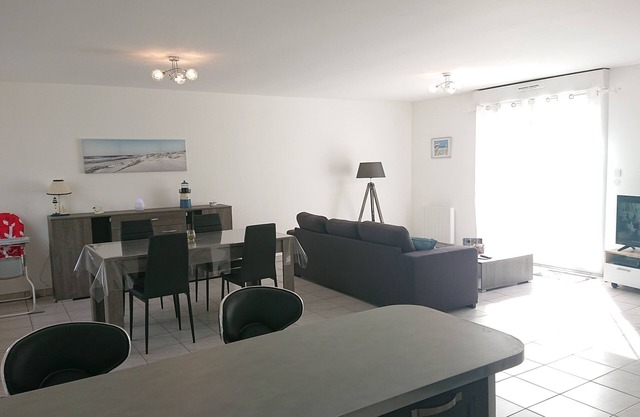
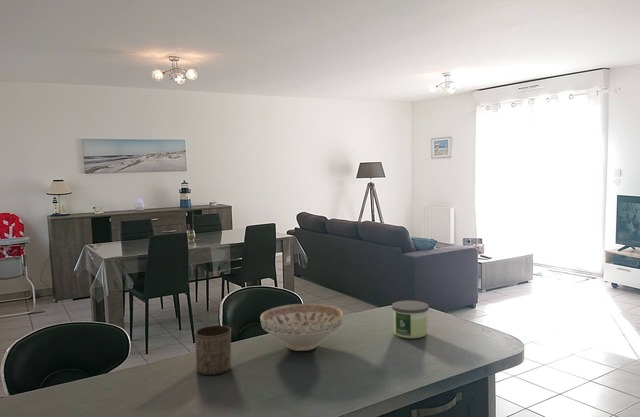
+ candle (410, 319)
+ decorative bowl (302, 329)
+ cup (213, 349)
